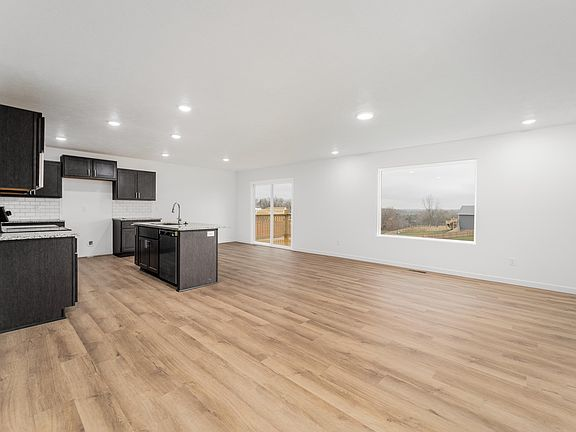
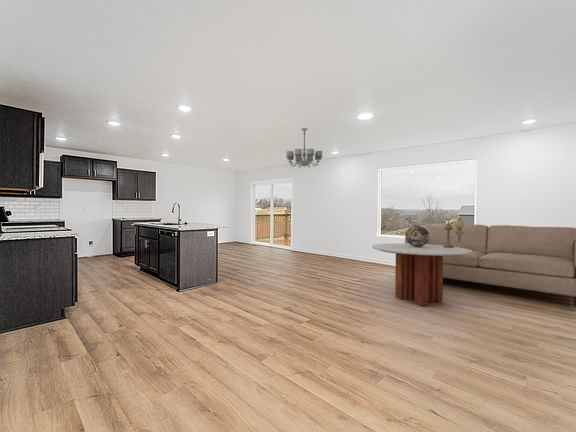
+ decorative sphere (417, 236)
+ table lamp (455, 232)
+ coffee table (418, 273)
+ chandelier (304, 148)
+ sofa (485, 255)
